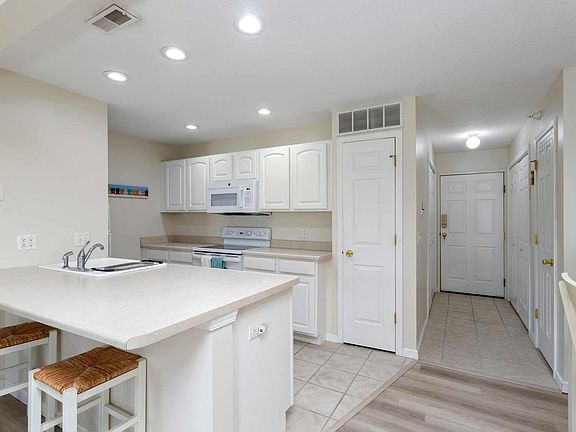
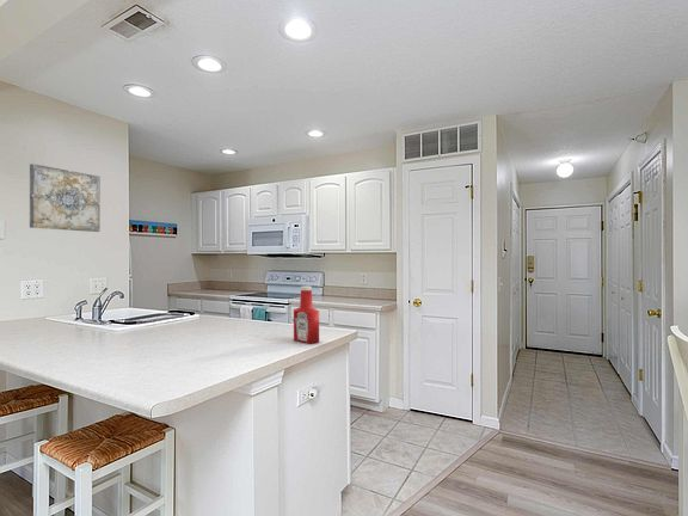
+ soap bottle (306, 313)
+ wall art (67, 199)
